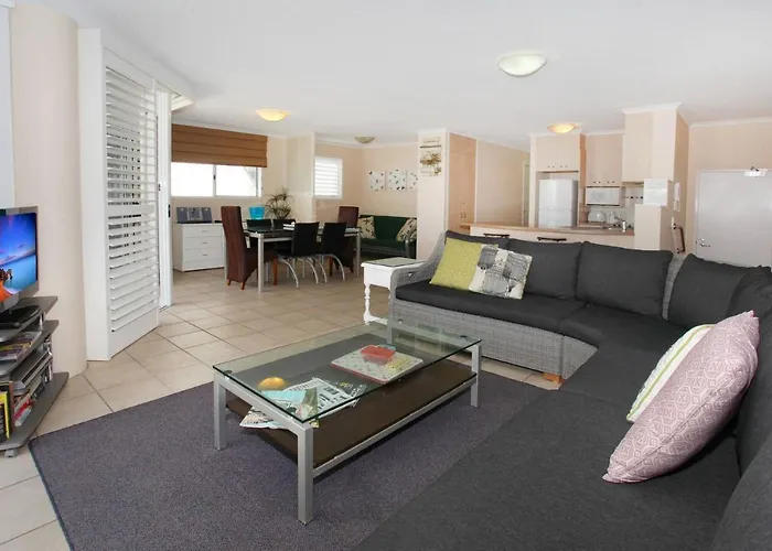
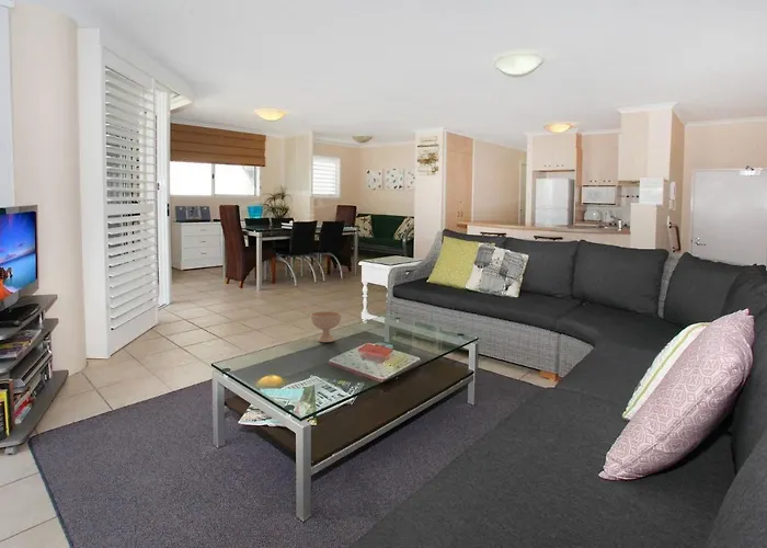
+ bowl (325, 327)
